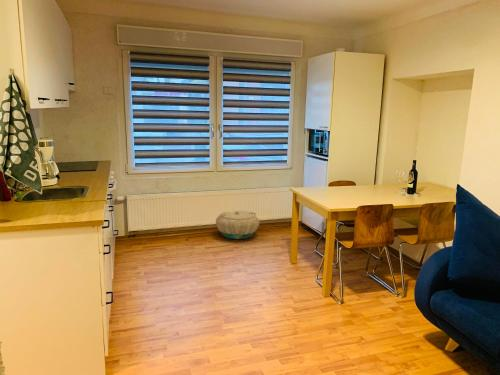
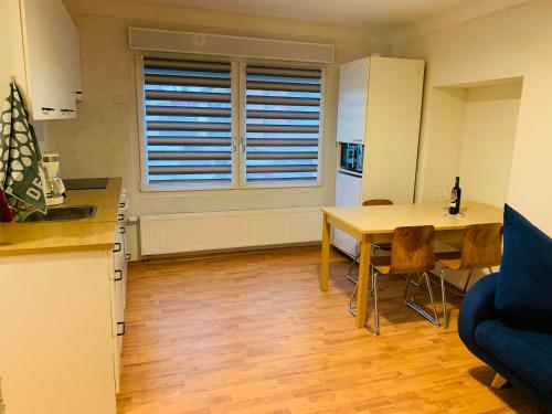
- basket (237, 223)
